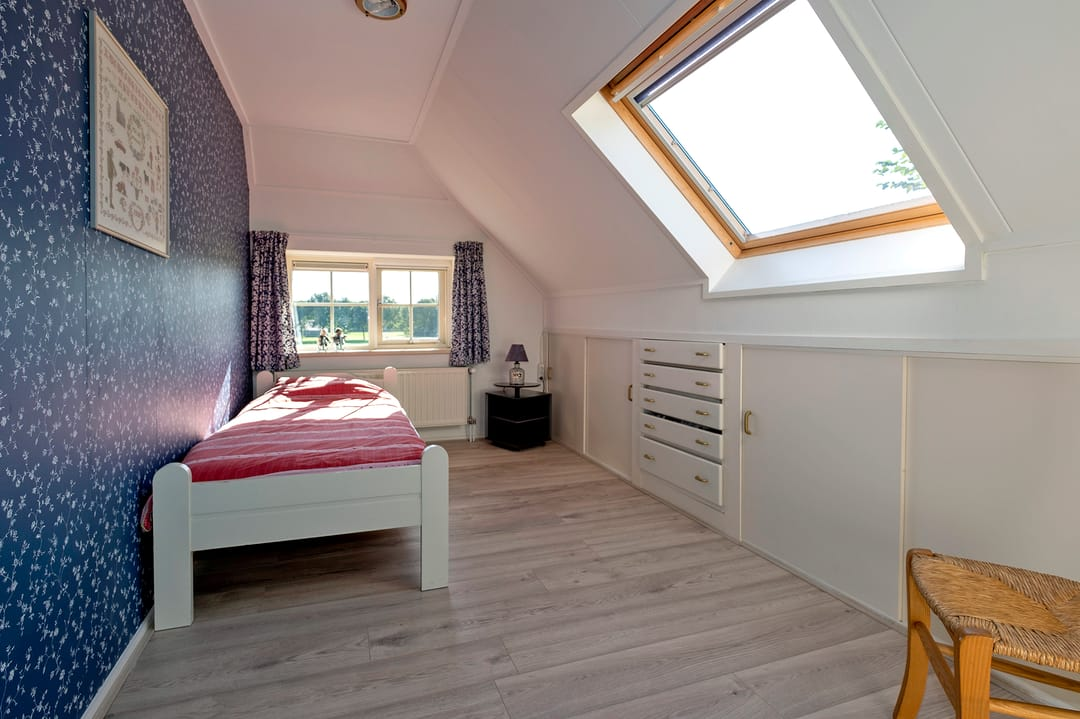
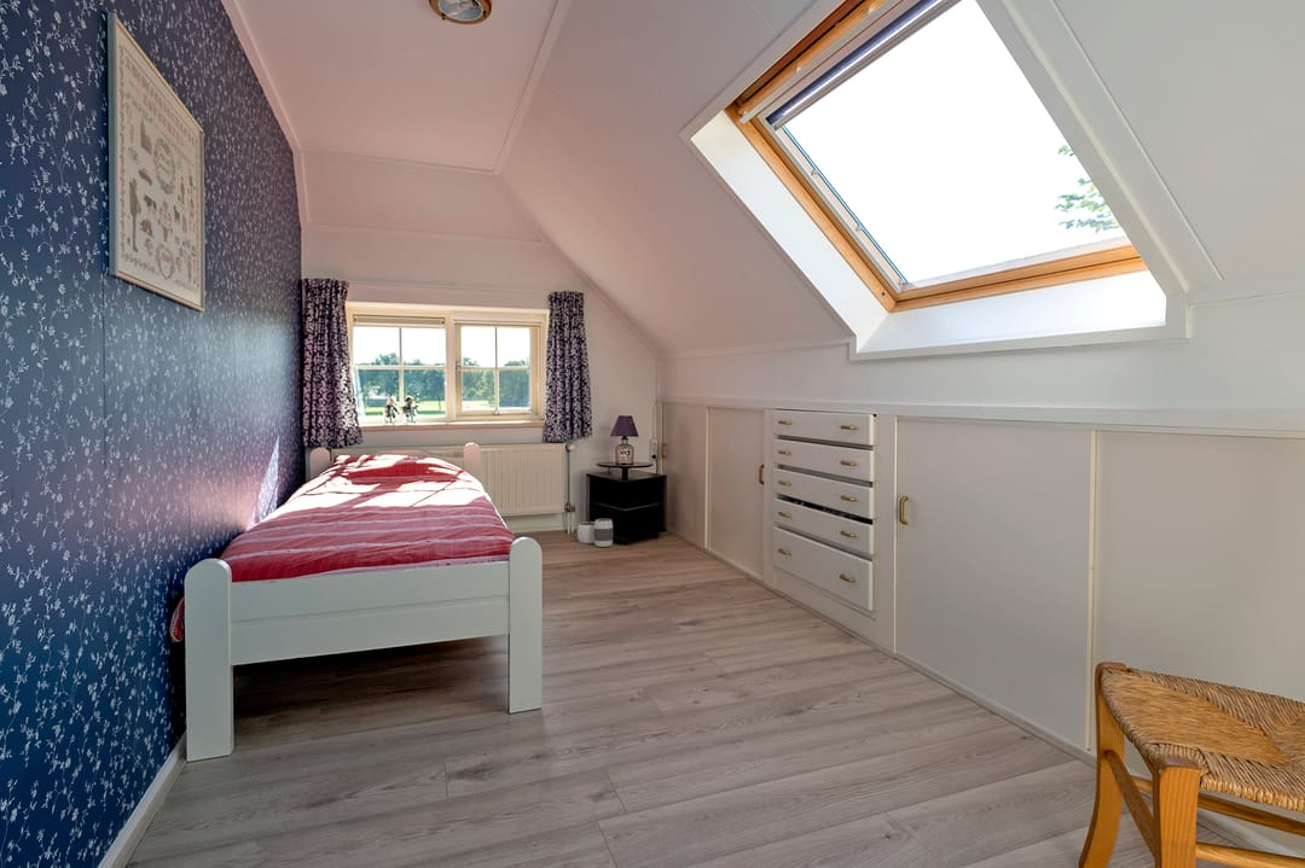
+ waste basket (596, 530)
